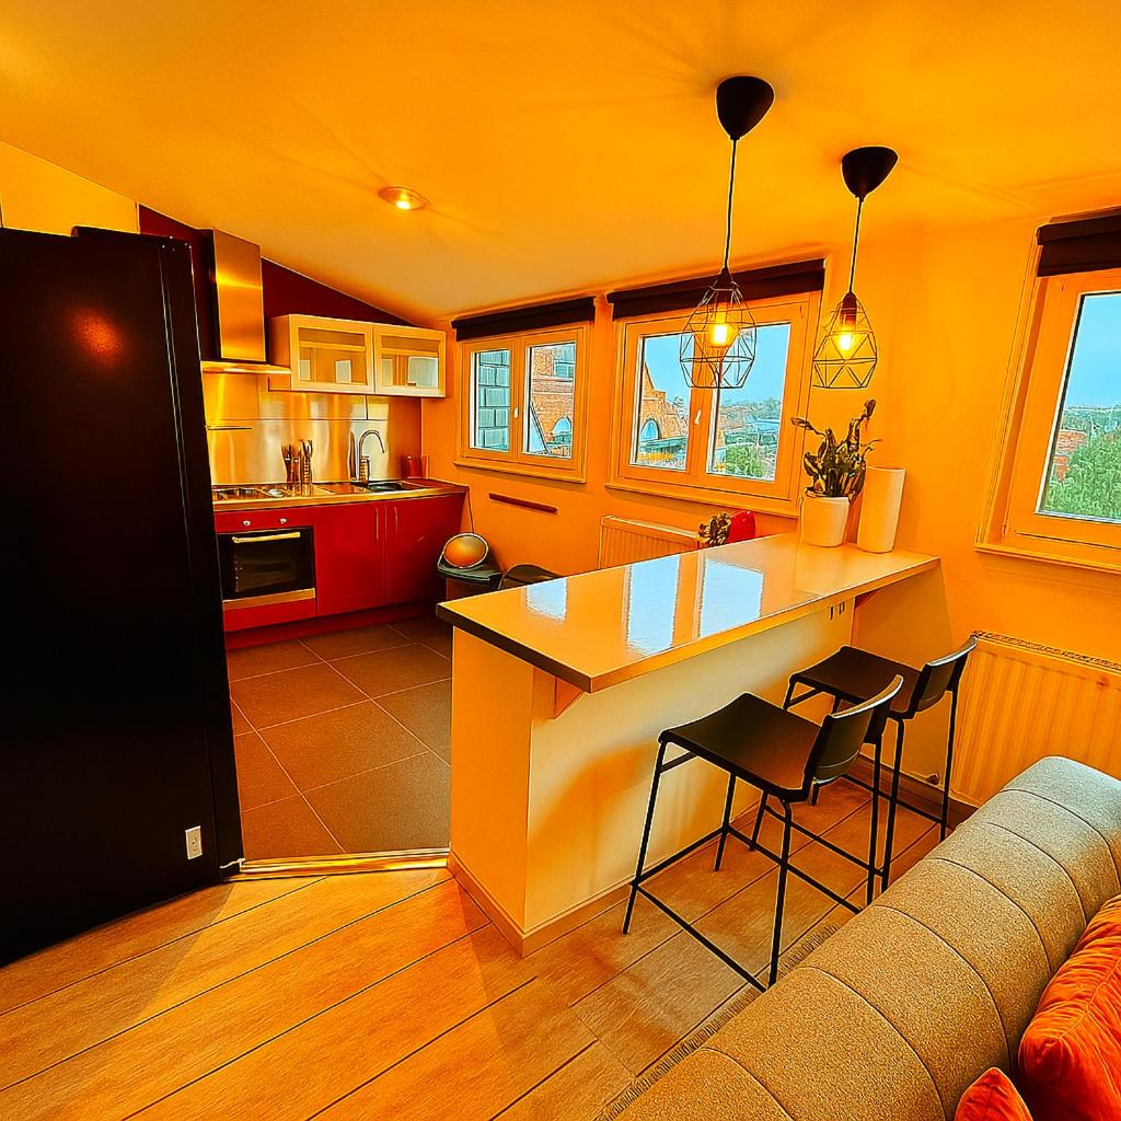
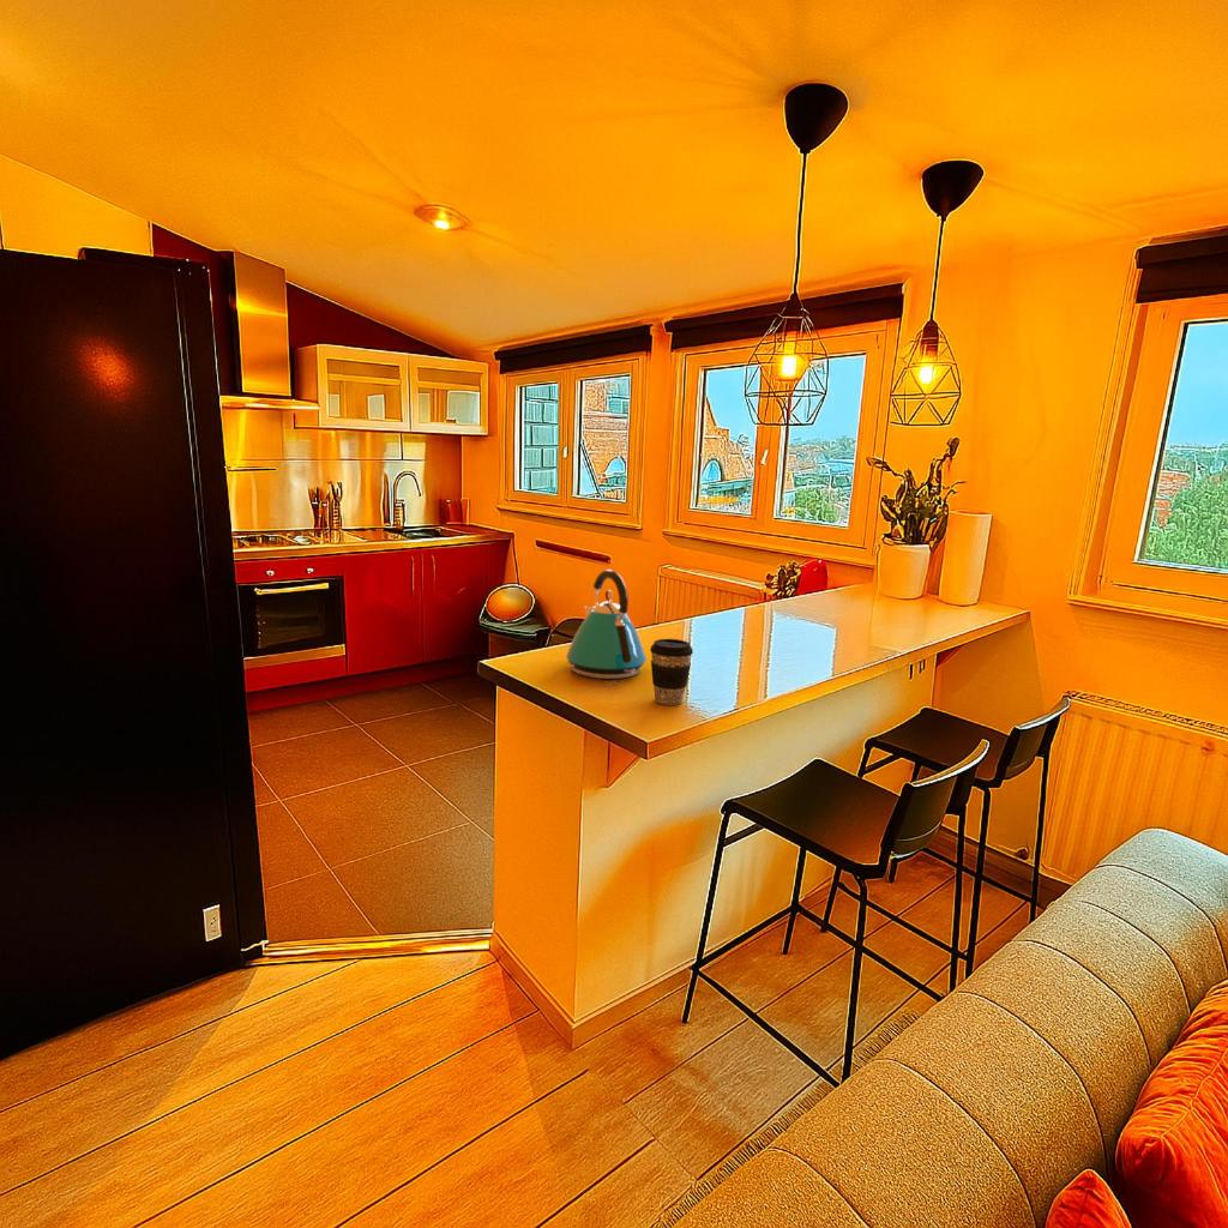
+ kettle (609, 620)
+ coffee cup (669, 672)
